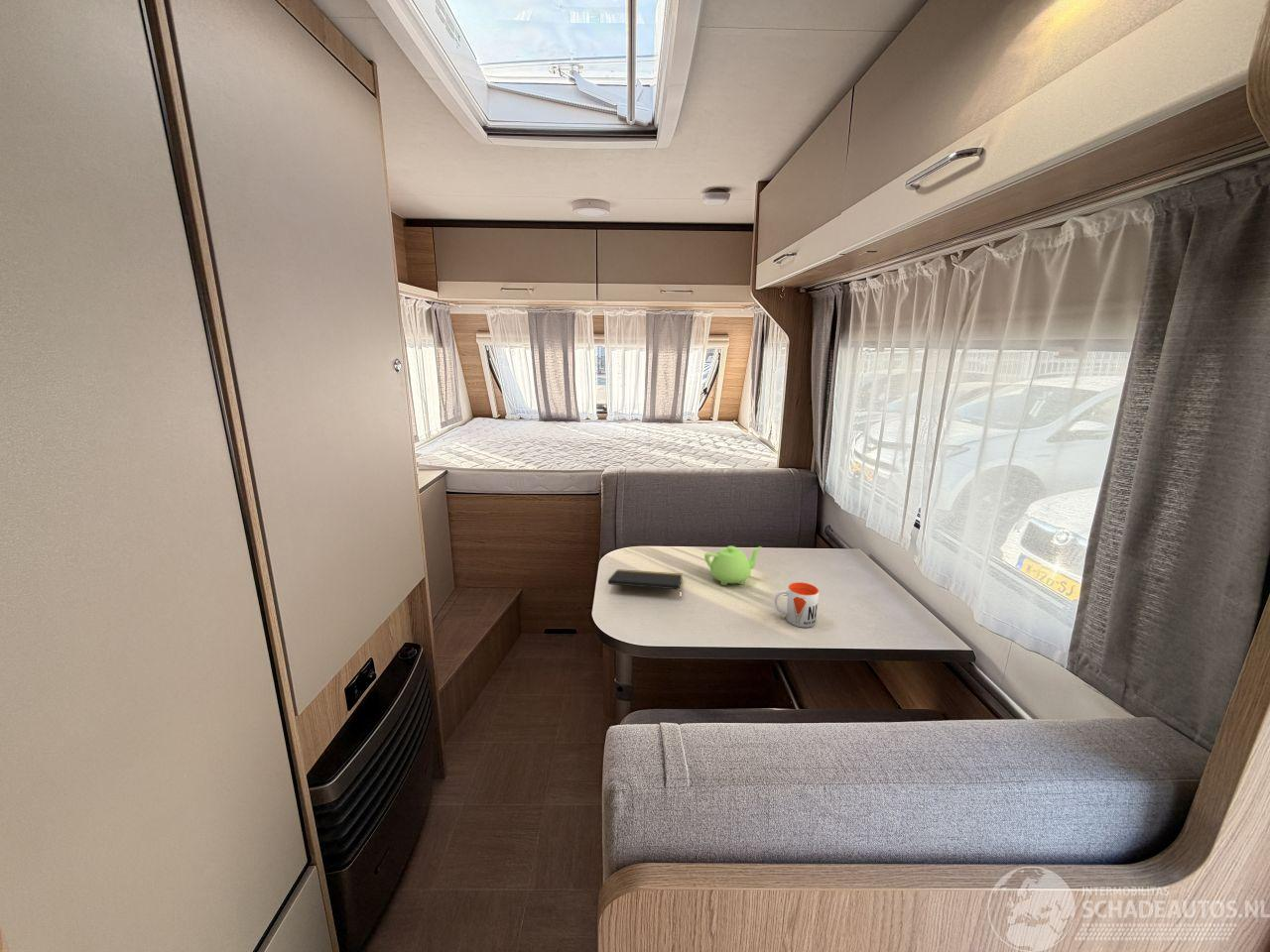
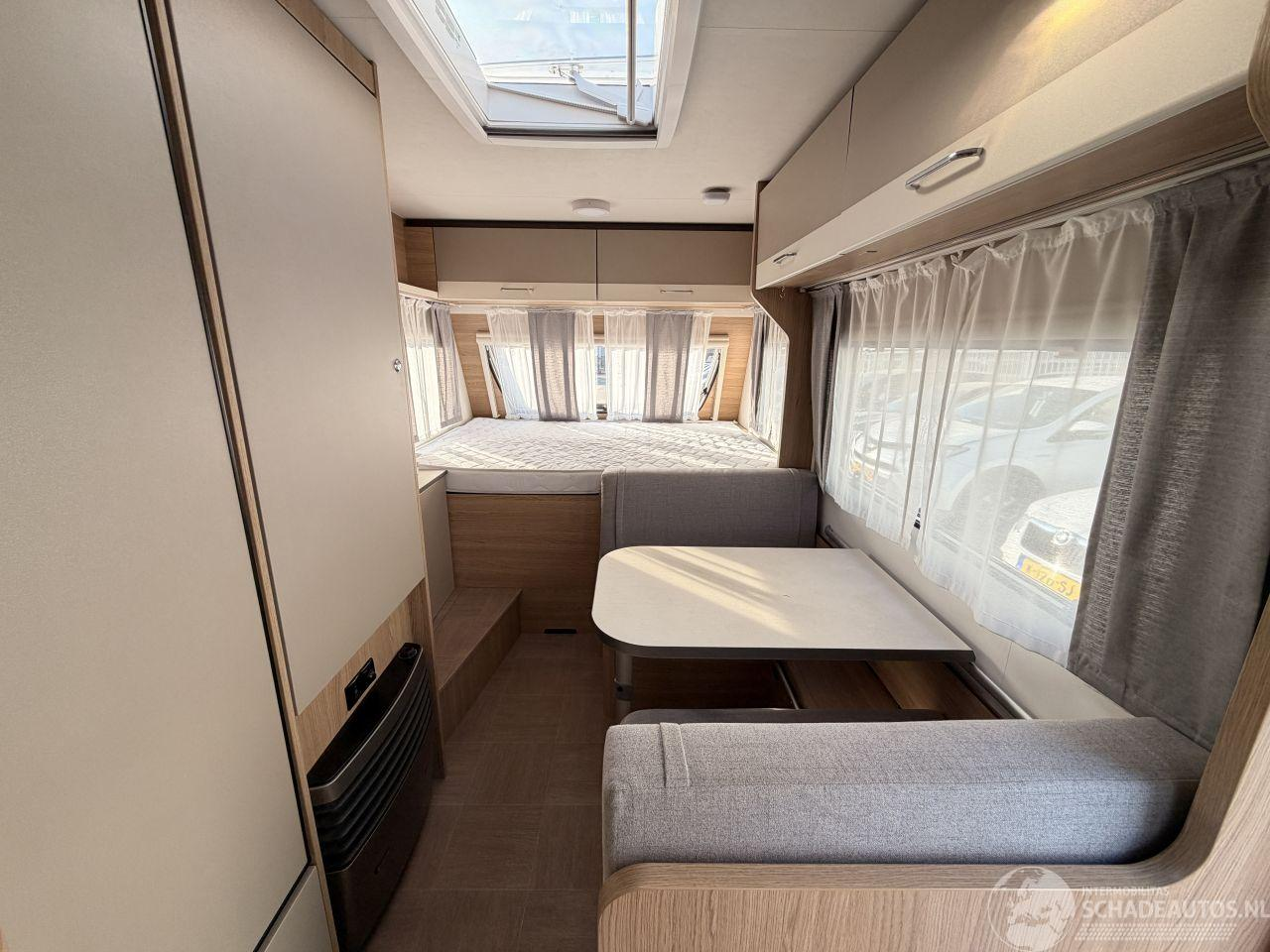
- teapot (732, 563)
- notepad (646, 578)
- mug (795, 603)
